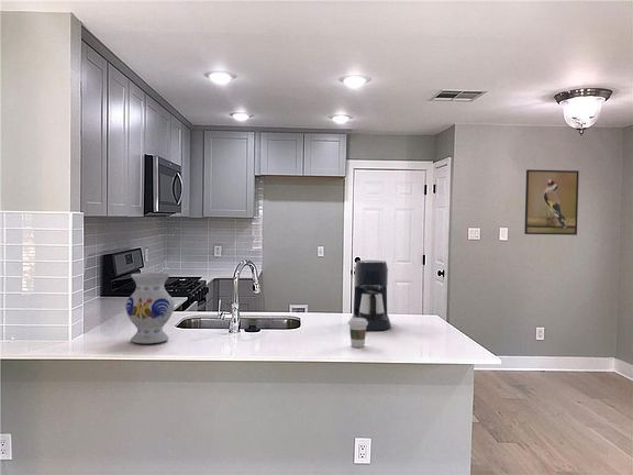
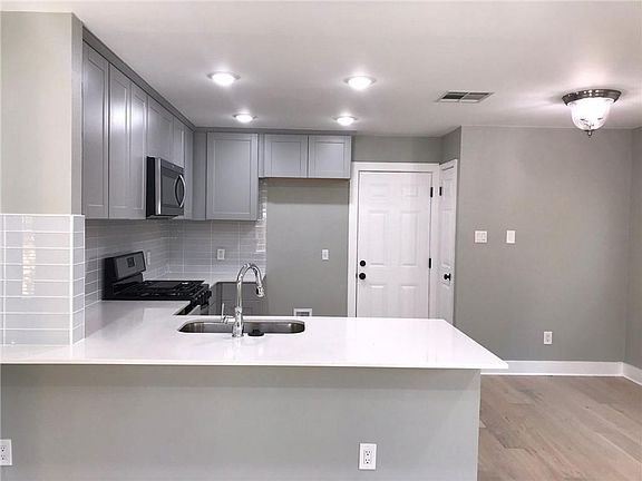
- coffee maker (373, 292)
- vase (149, 307)
- coffee cup (357, 332)
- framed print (552, 202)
